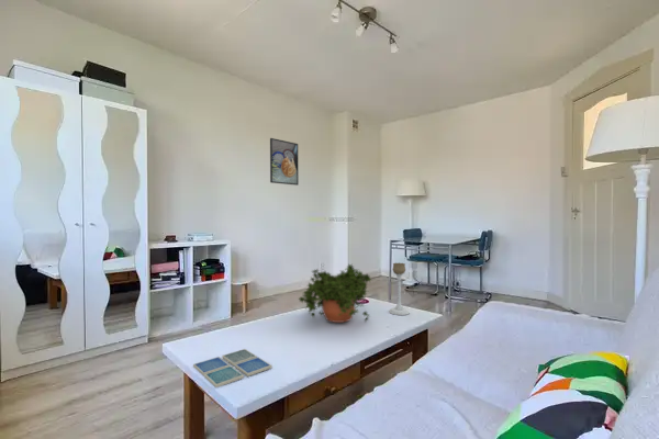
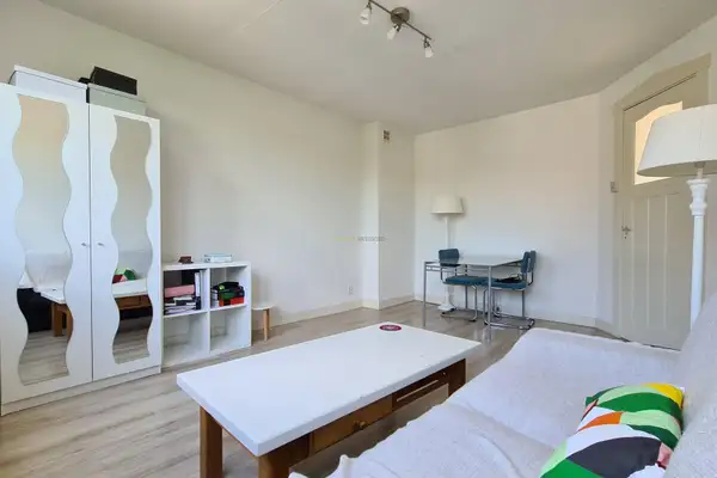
- potted plant (336, 294)
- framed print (284, 162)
- drink coaster (232, 364)
- candle holder (399, 288)
